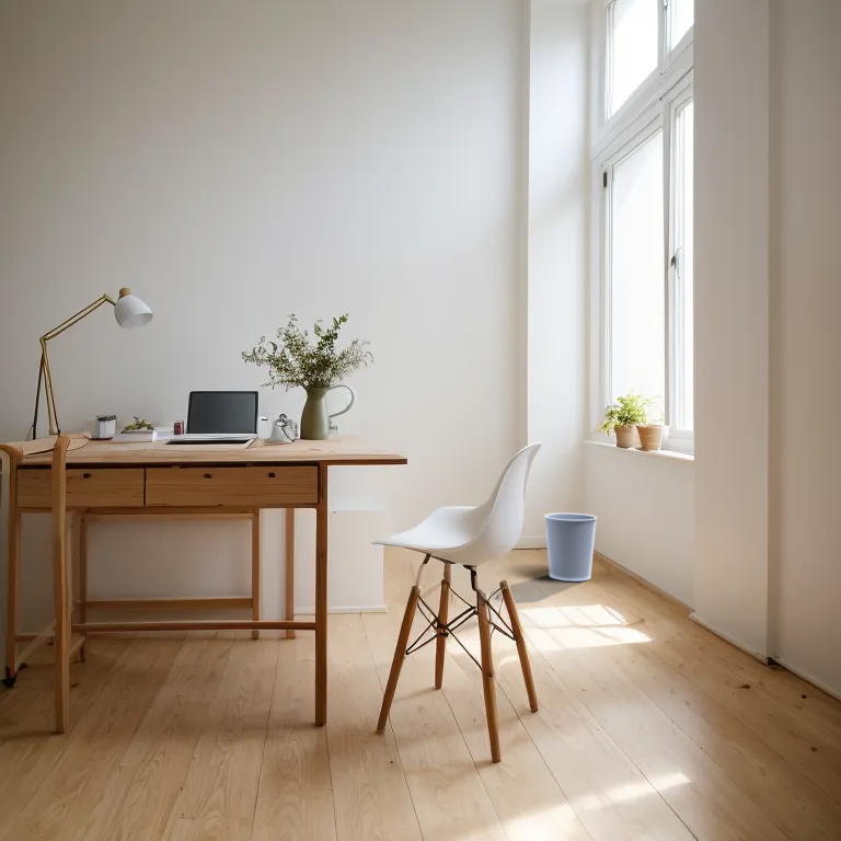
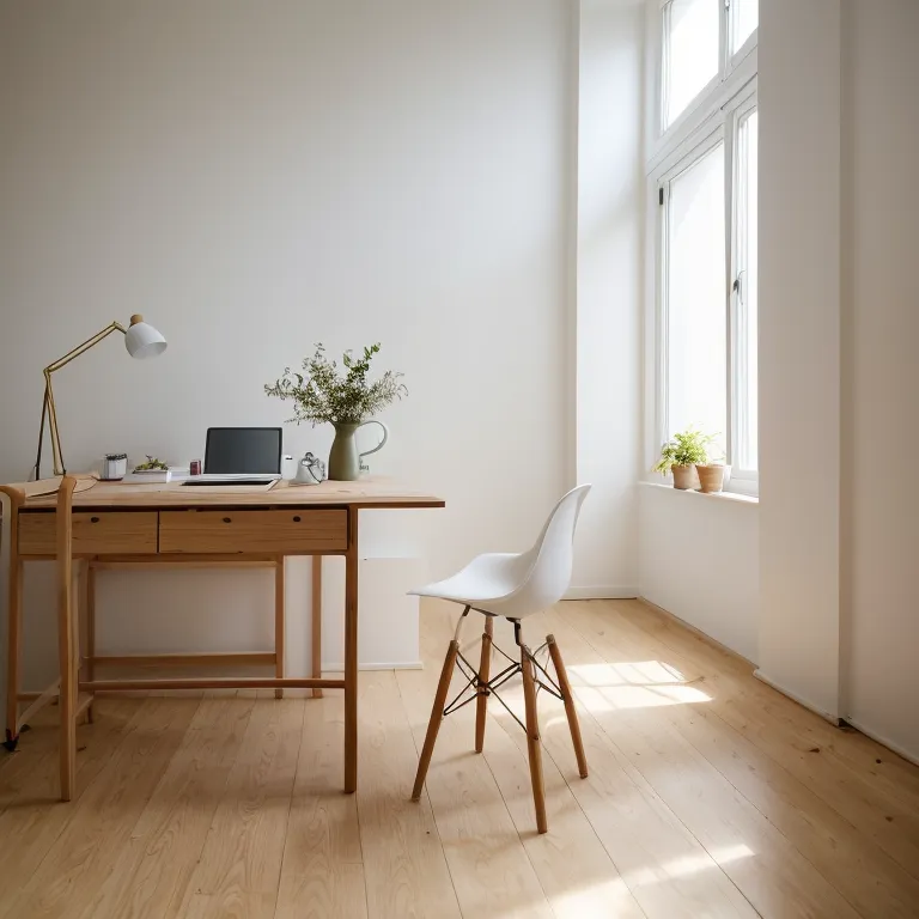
- wastebasket (569, 545)
